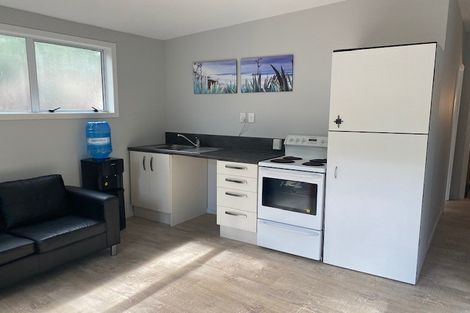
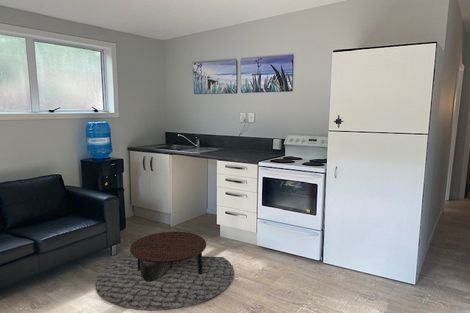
+ coffee table (167, 258)
